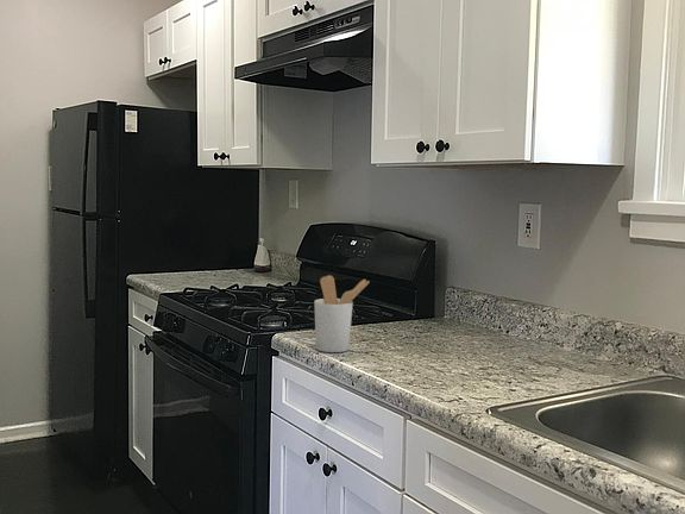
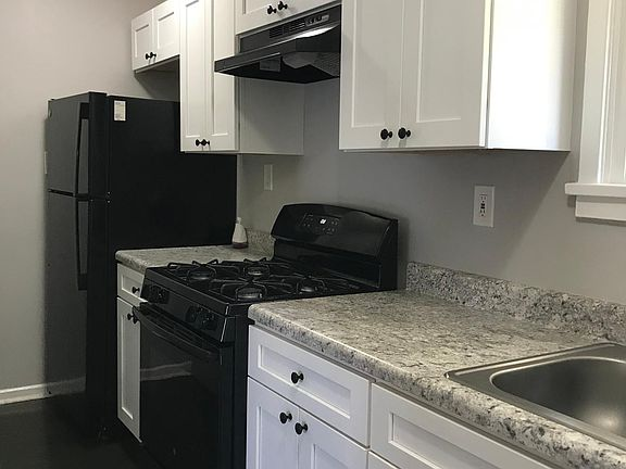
- utensil holder (342, 313)
